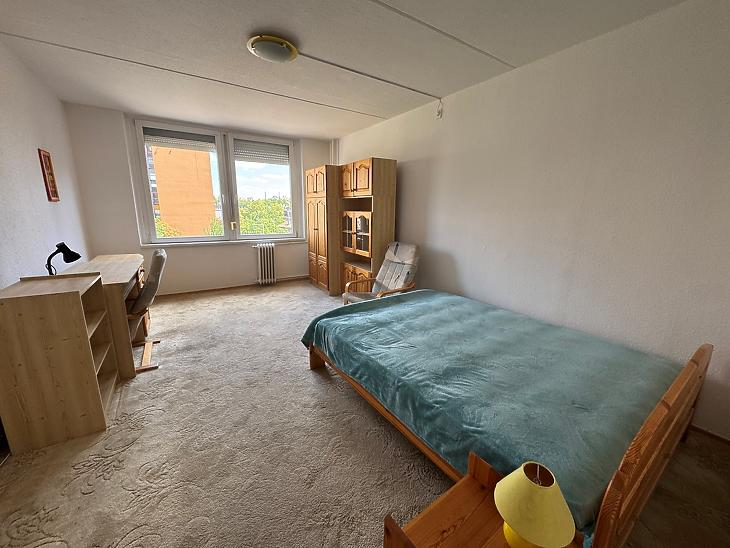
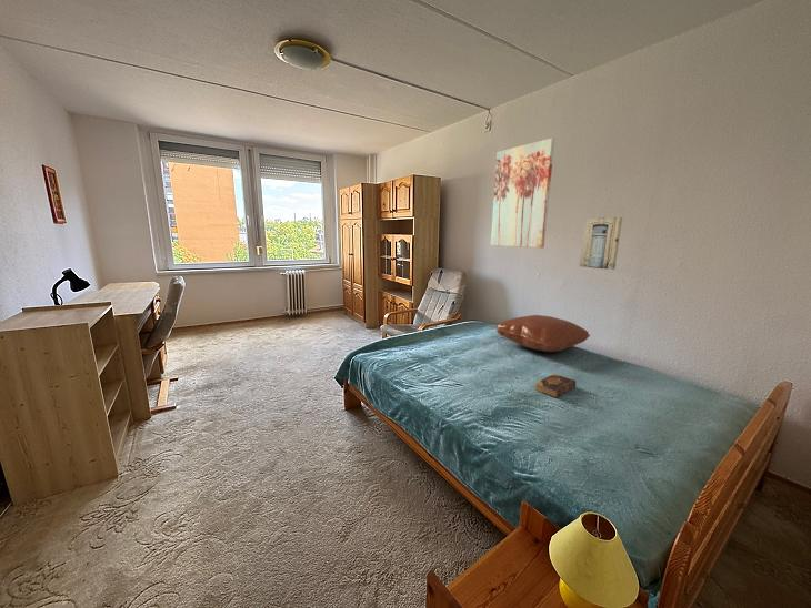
+ pillow (540, 332)
+ book (557, 384)
+ wall art (599, 243)
+ wall art (519, 197)
